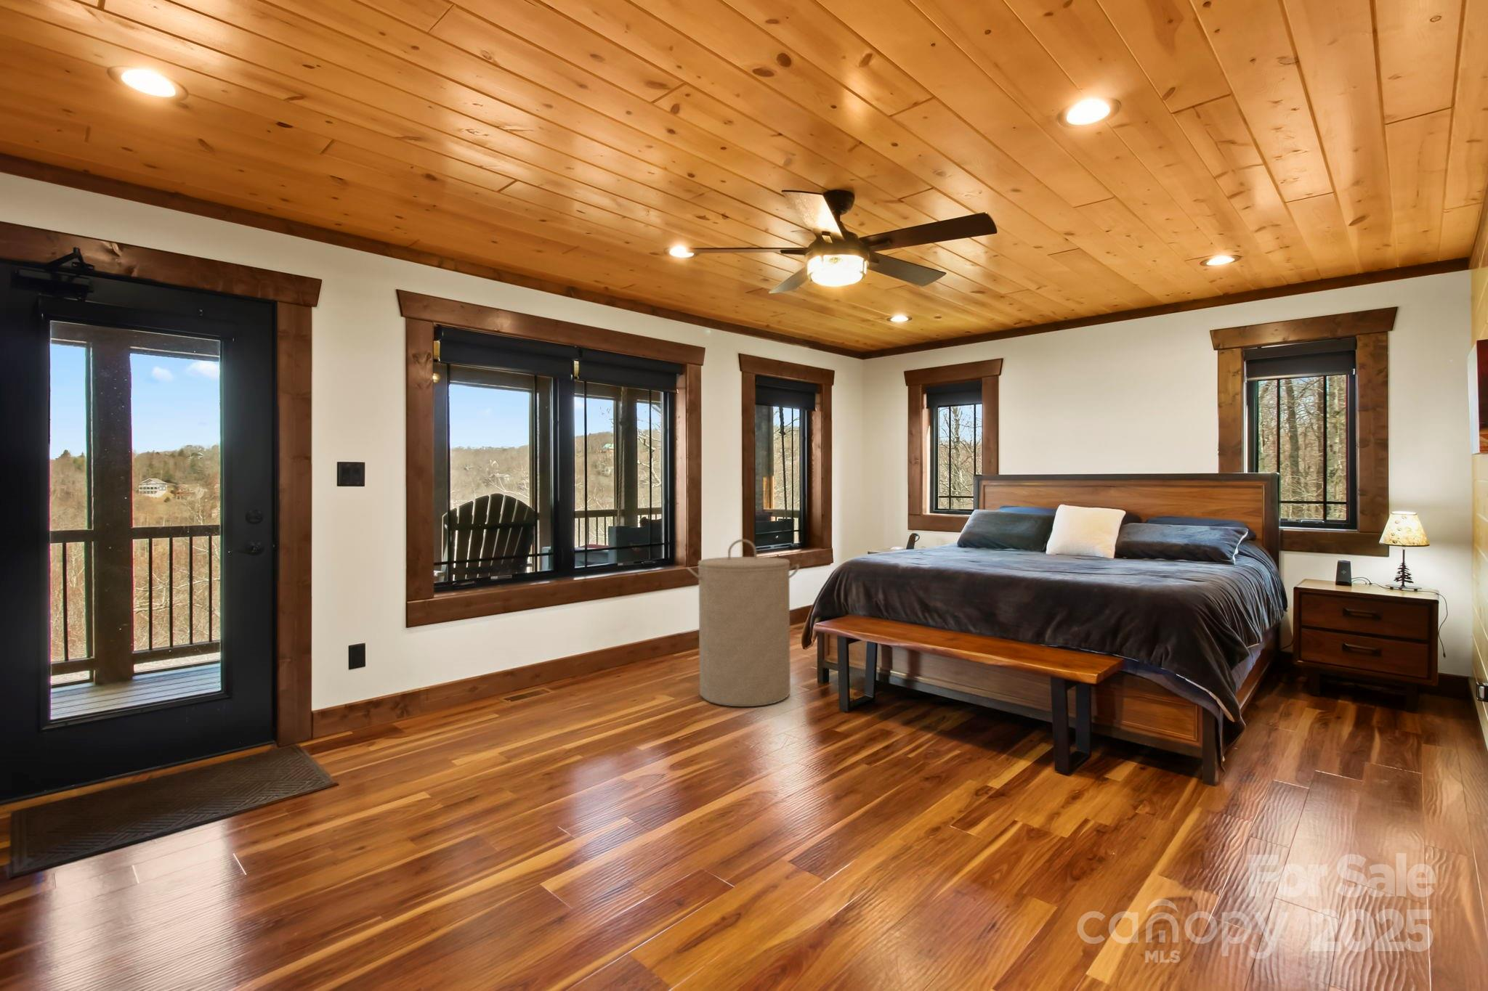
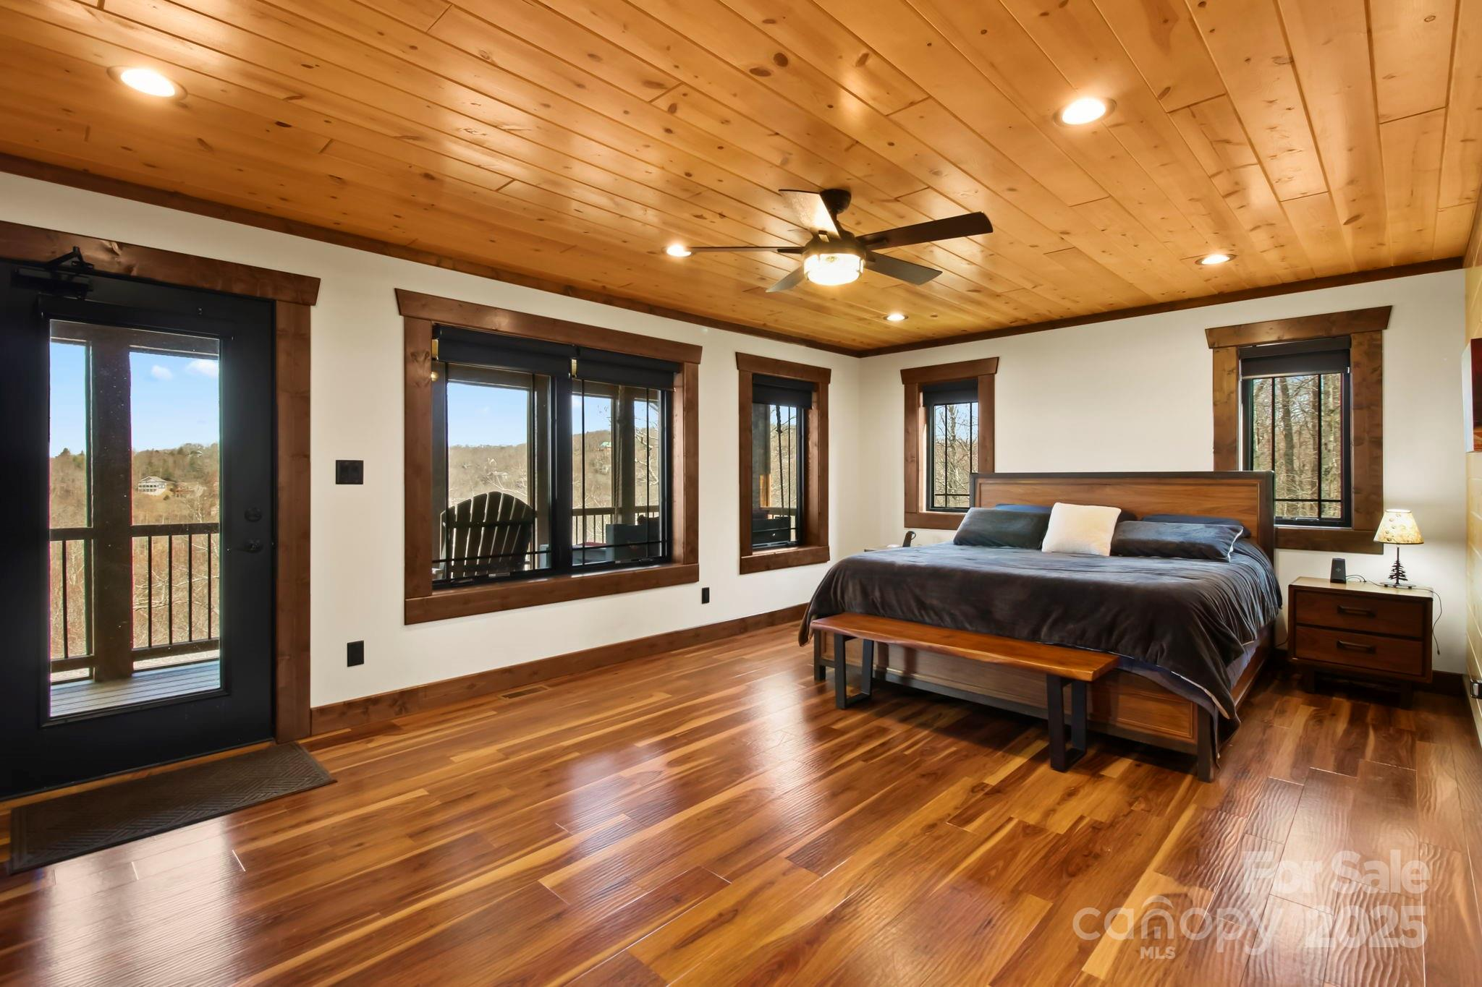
- laundry hamper (743, 616)
